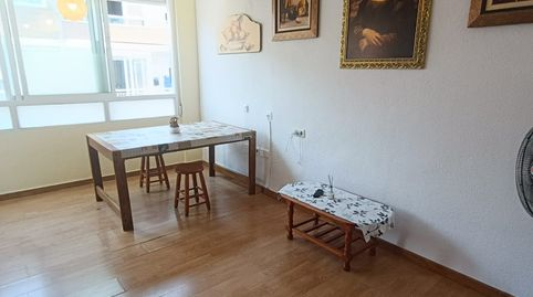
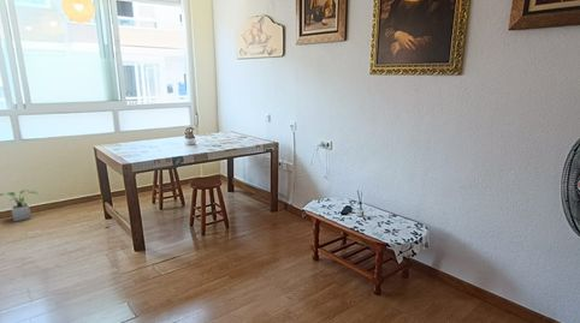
+ potted plant (17, 204)
